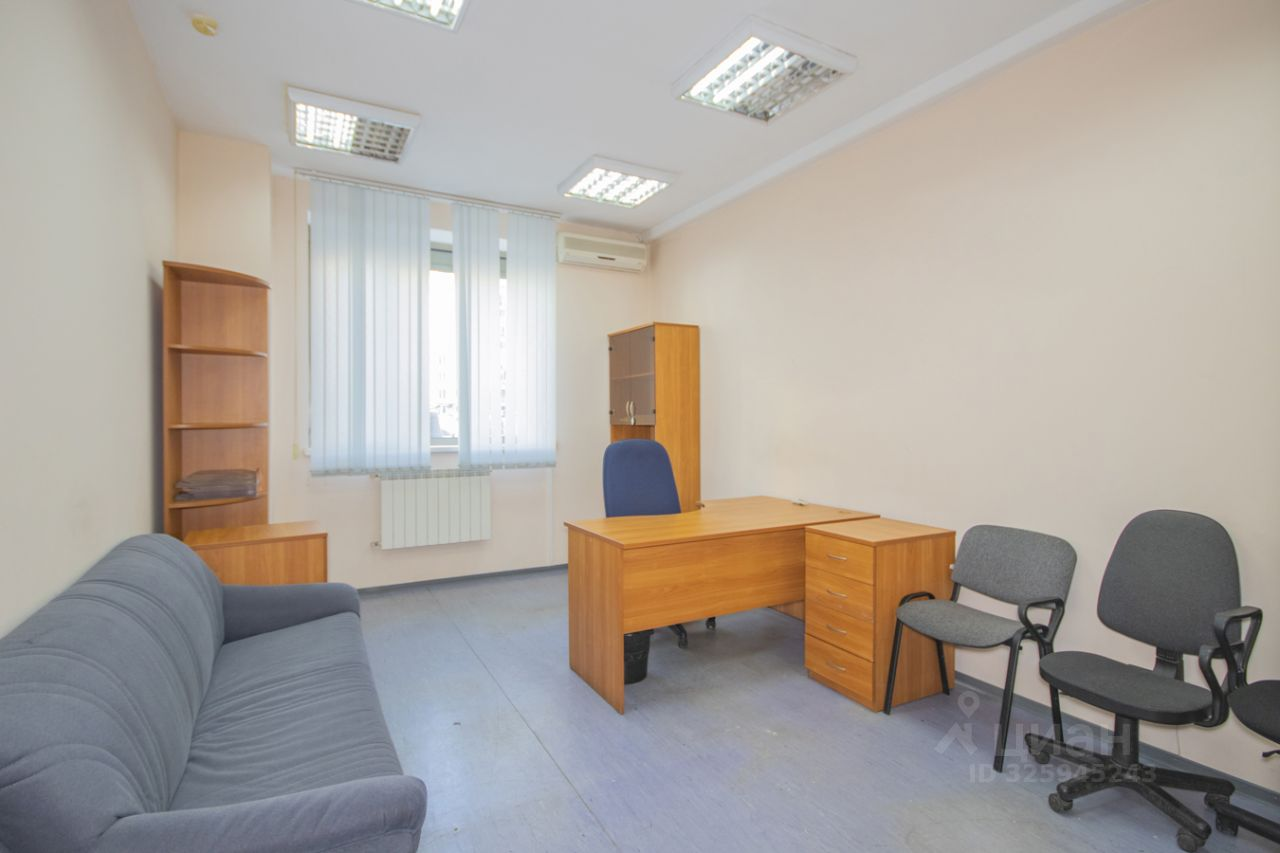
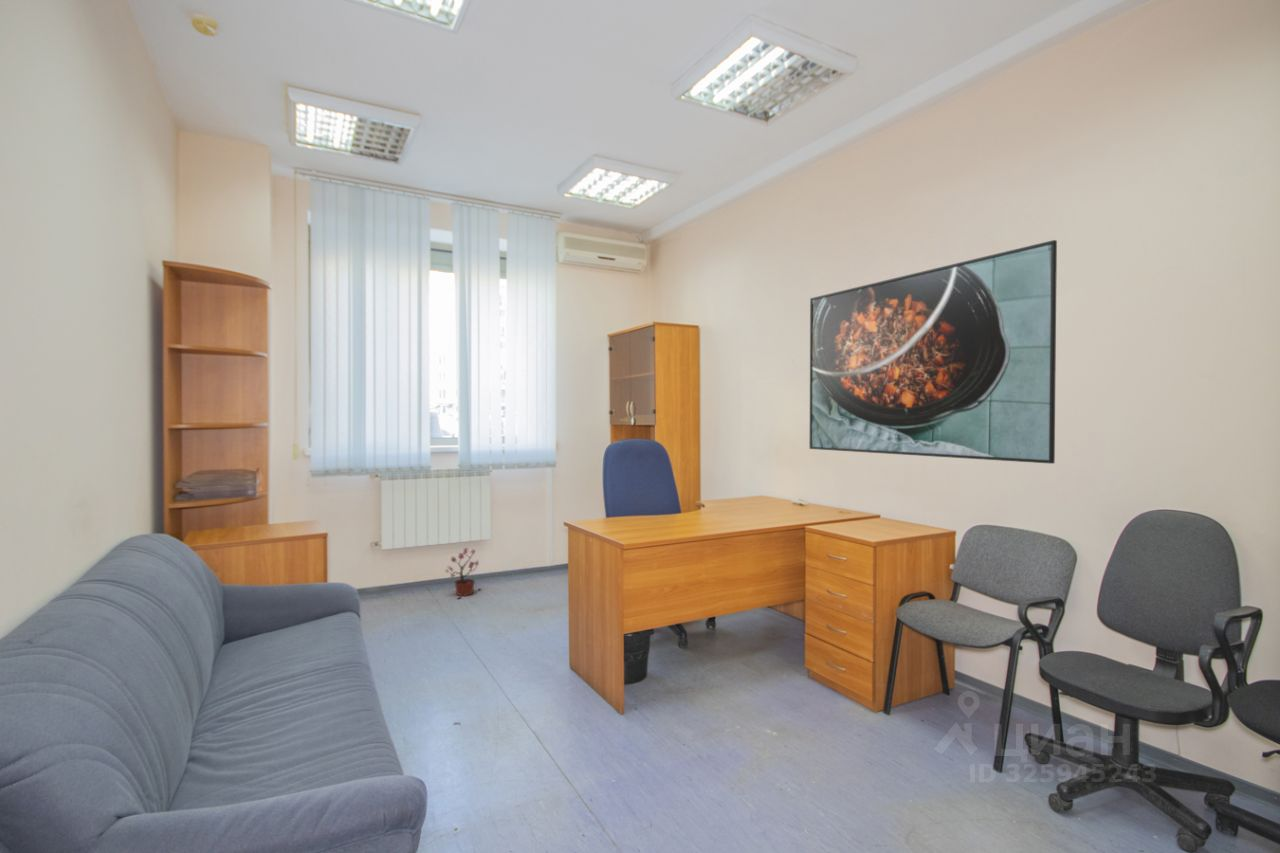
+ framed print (908, 365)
+ potted plant (462, 571)
